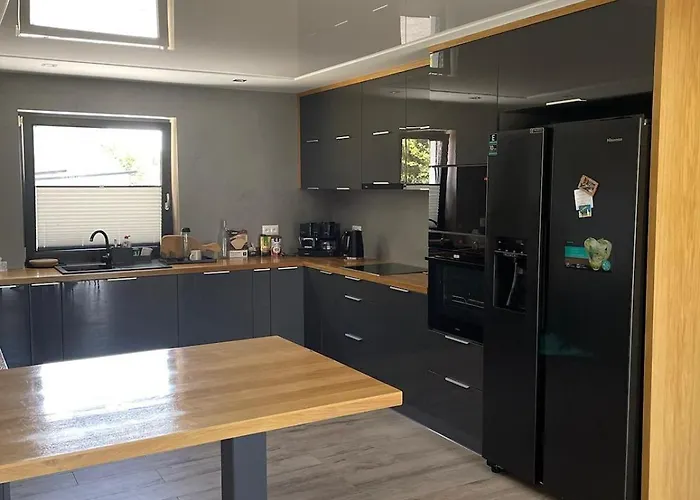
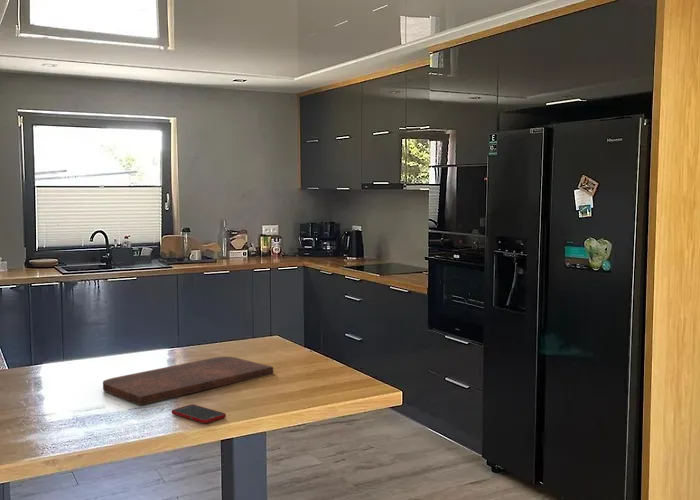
+ cell phone (198, 413)
+ cutting board (188, 377)
